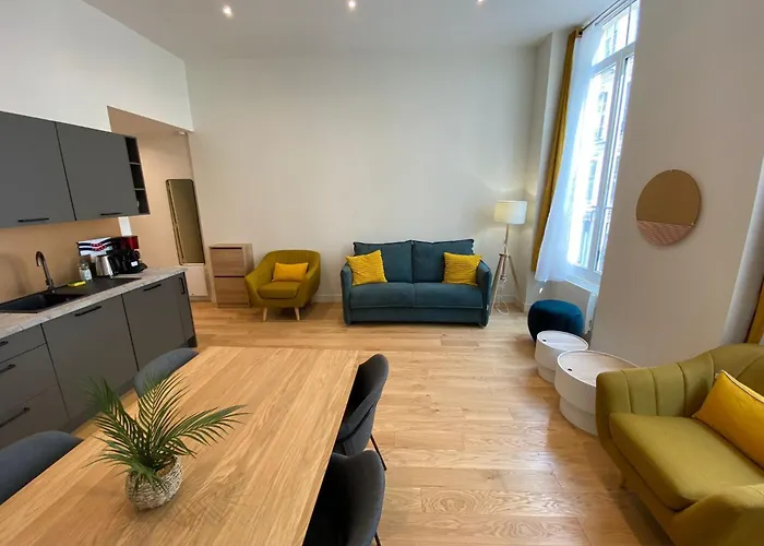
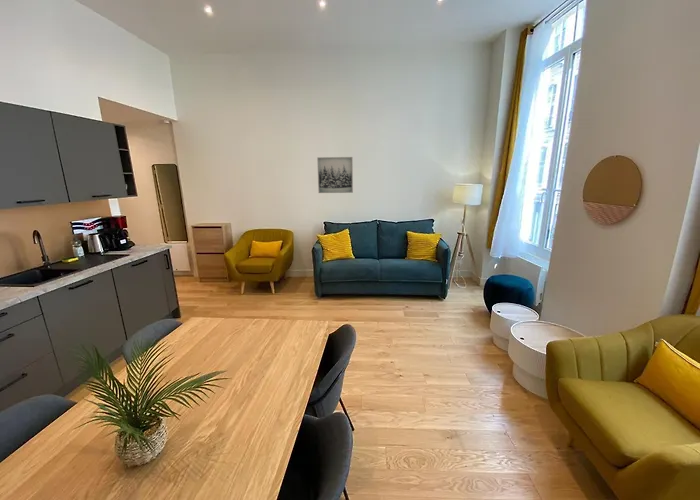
+ wall art (335, 175)
